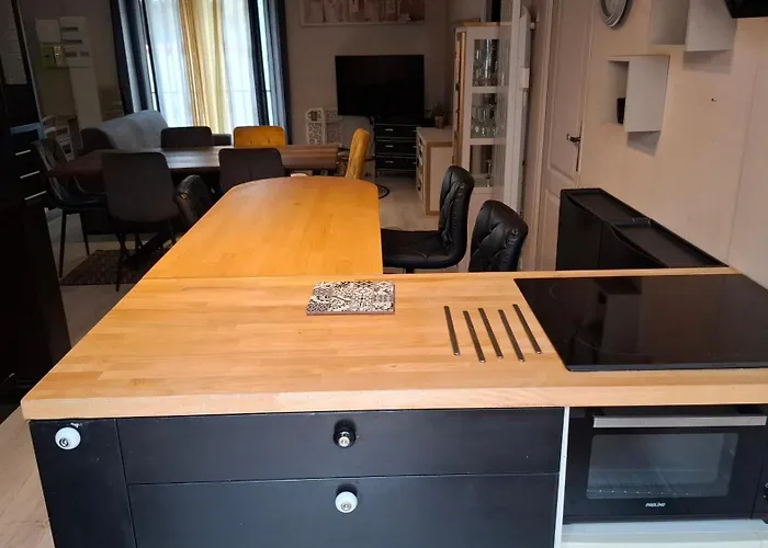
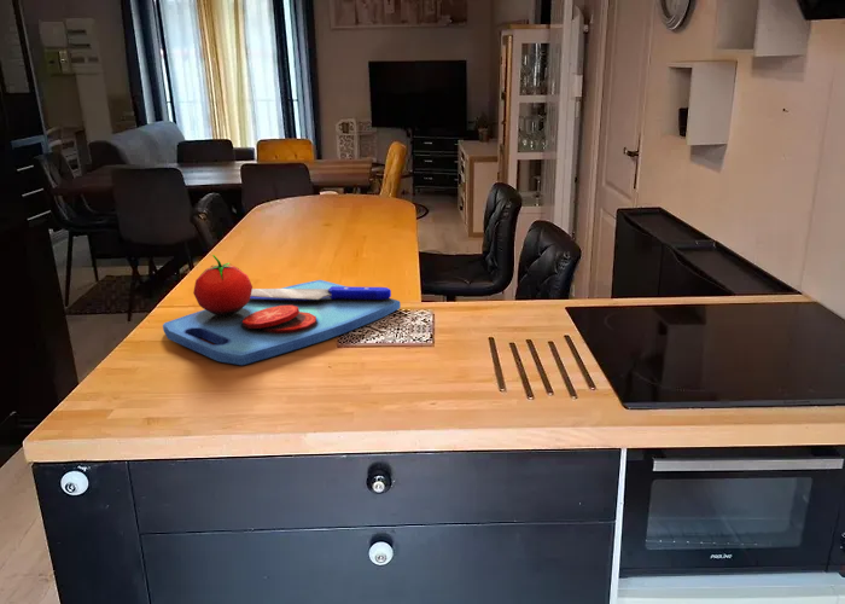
+ chopping board (273, 289)
